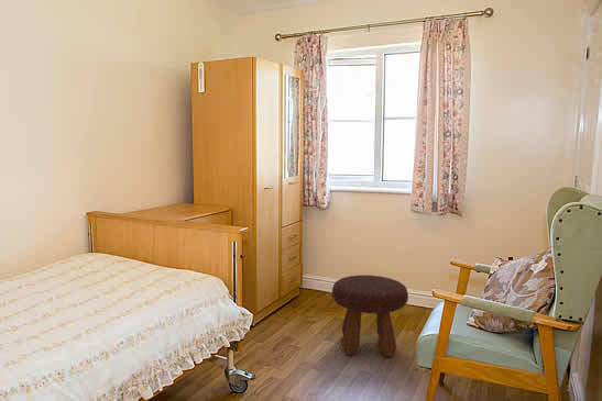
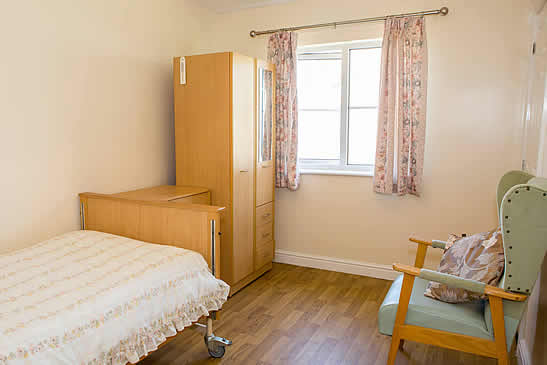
- footstool (369, 312)
